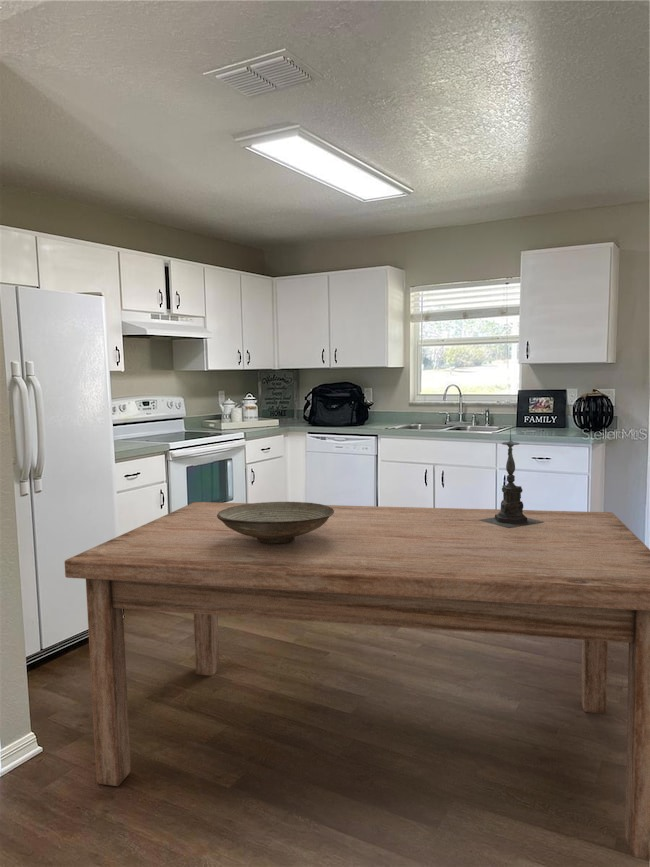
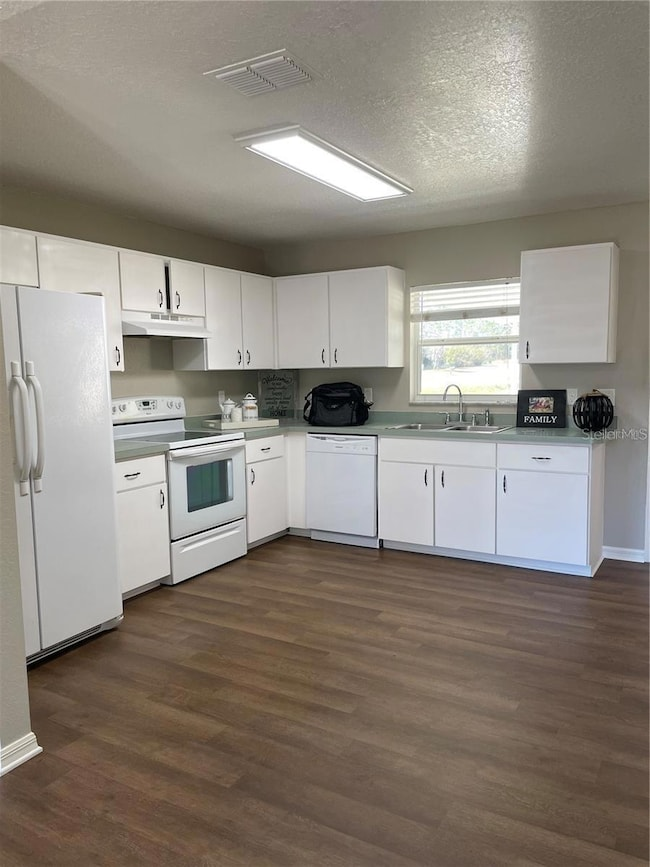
- candle holder (511, 474)
- decorative bowl (276, 524)
- dining table (372, 625)
